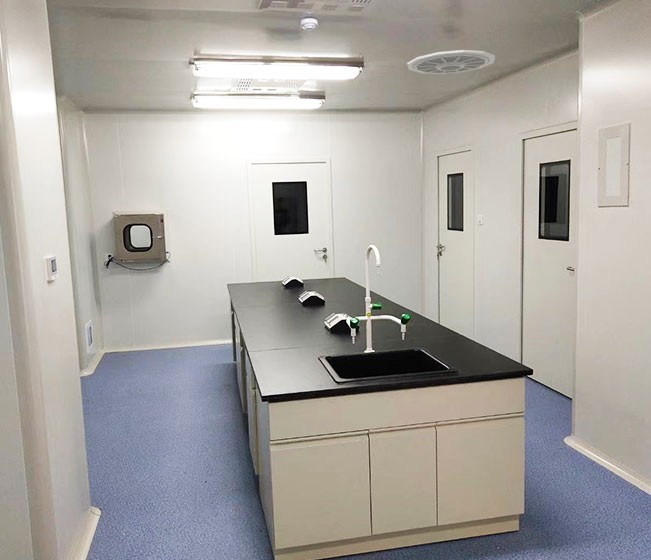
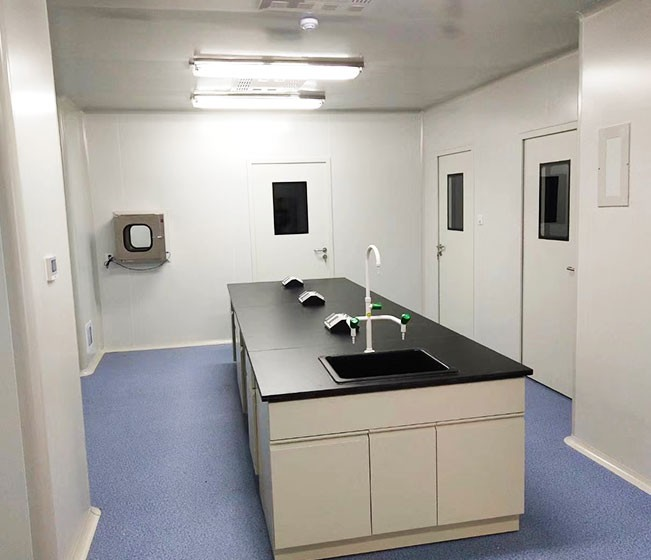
- ceiling vent (450, 64)
